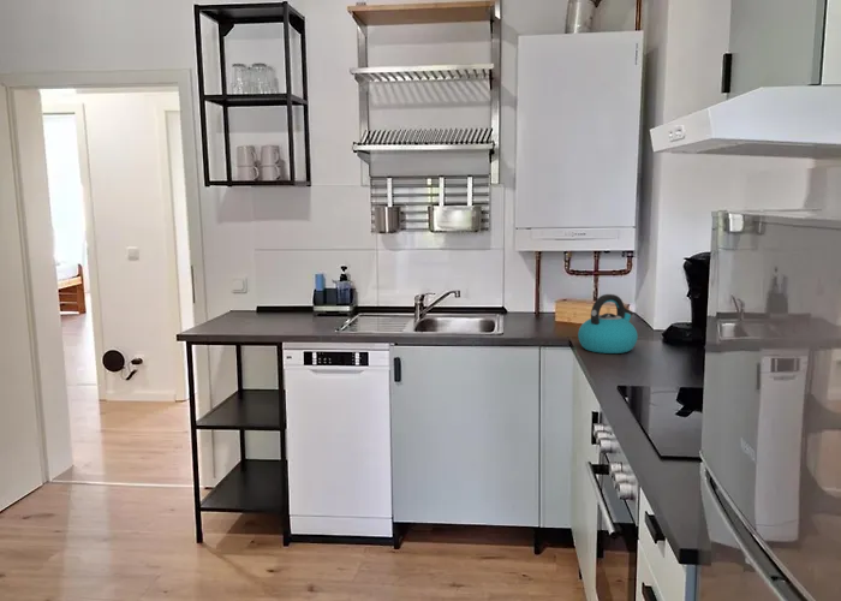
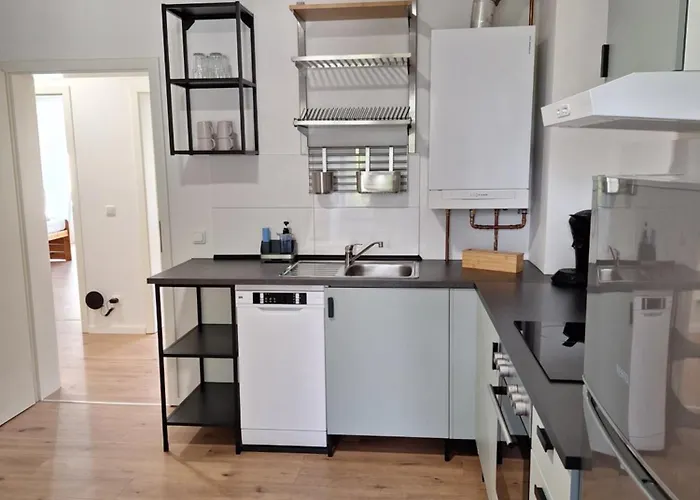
- kettle (610, 321)
